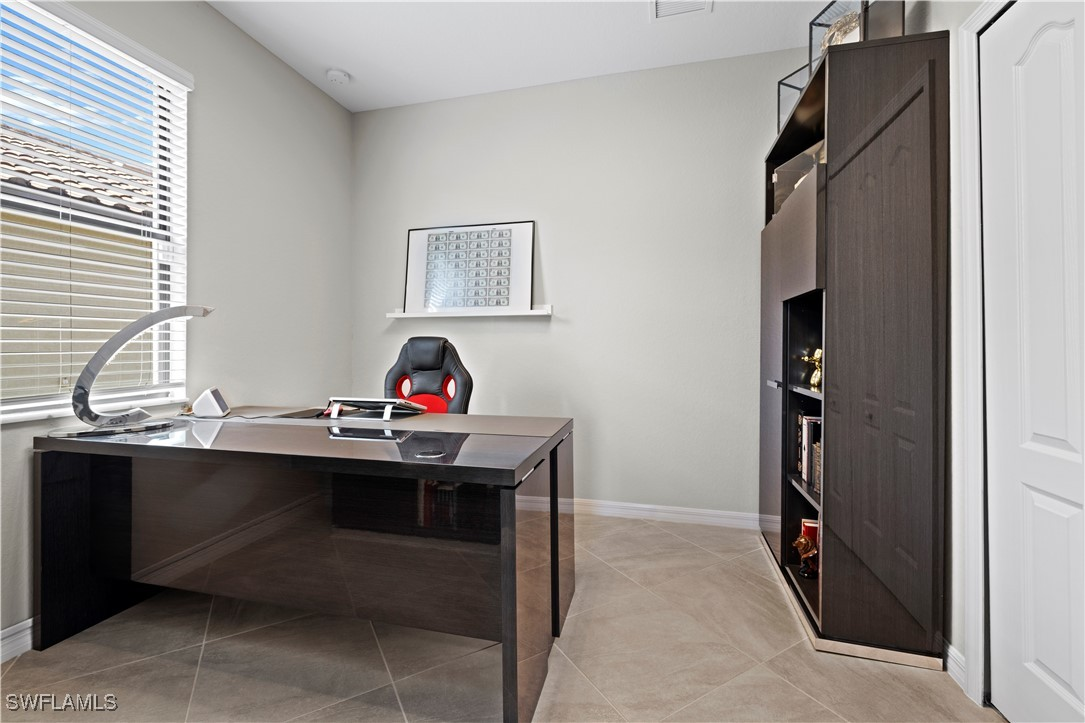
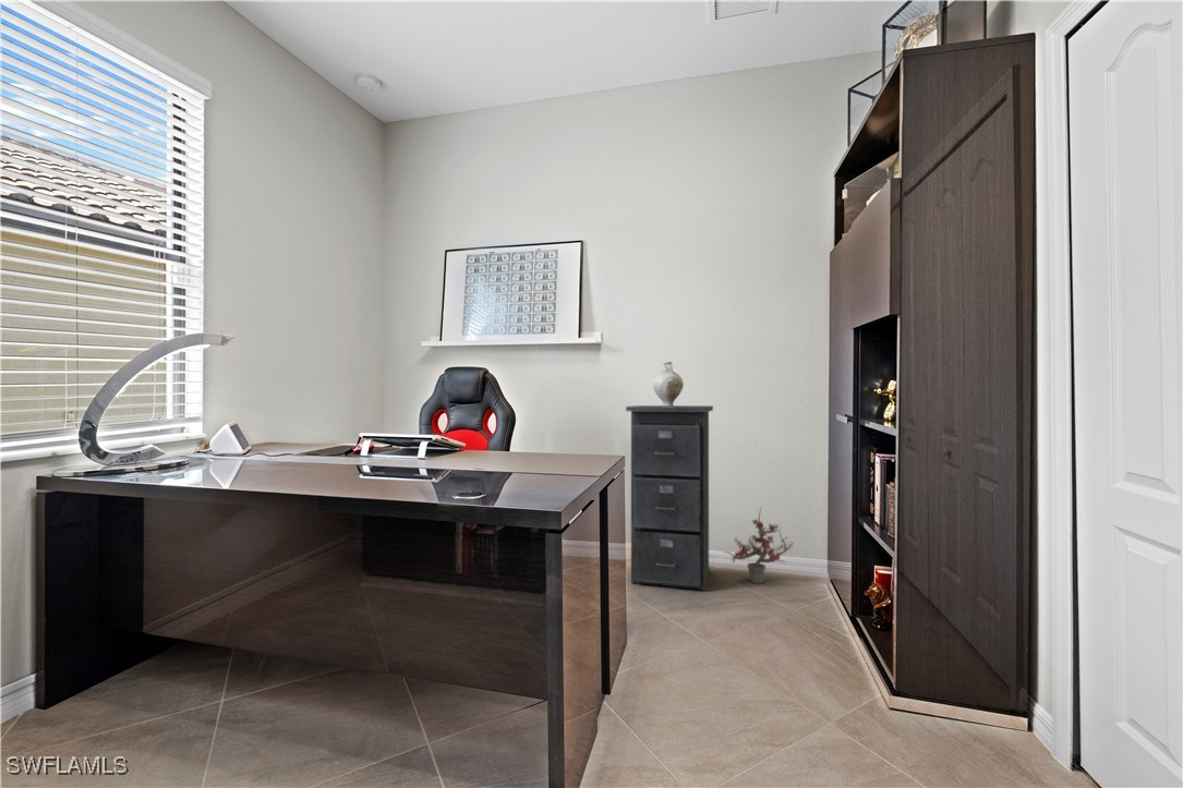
+ potted plant (759, 543)
+ decorative vase (667, 383)
+ filing cabinet (669, 492)
